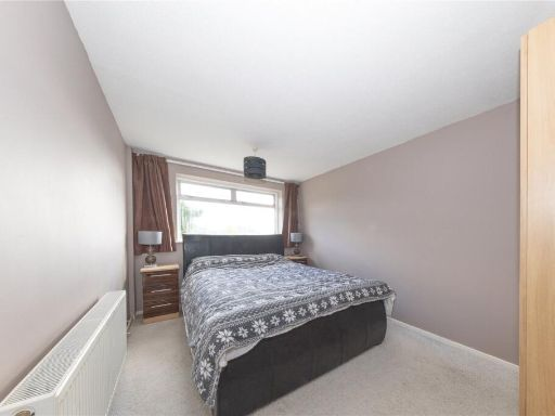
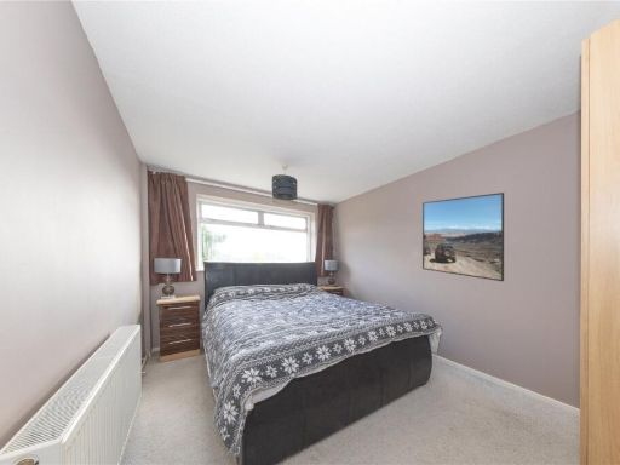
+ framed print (457, 236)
